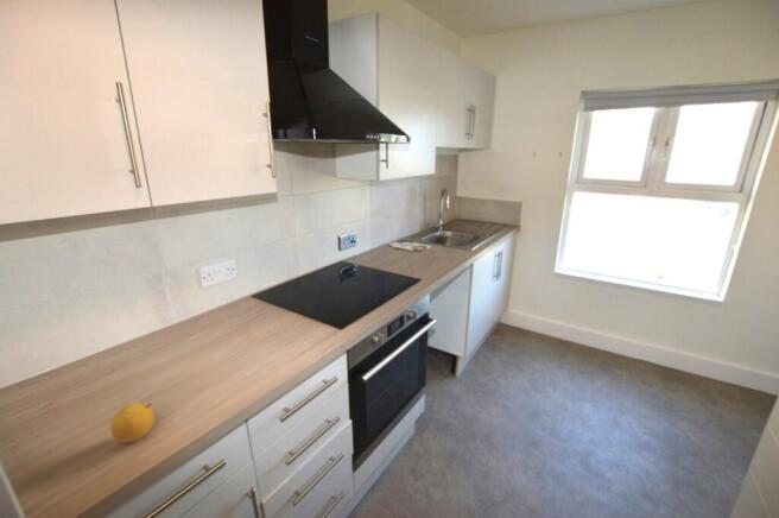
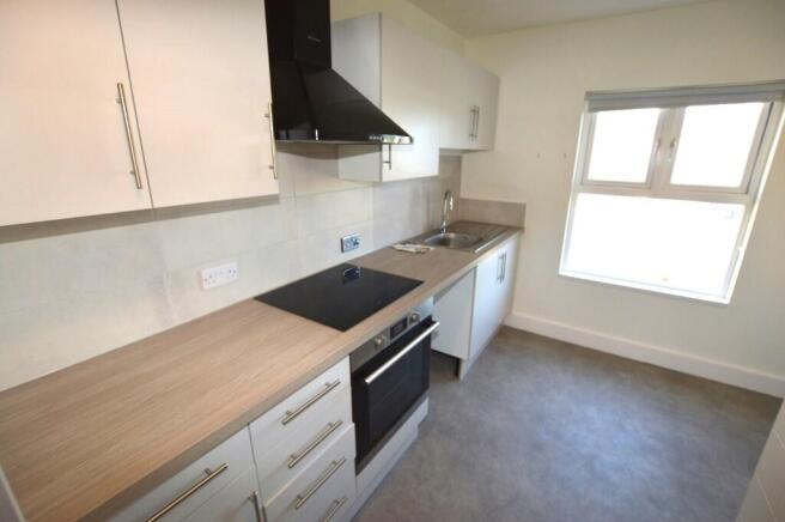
- fruit (132, 422)
